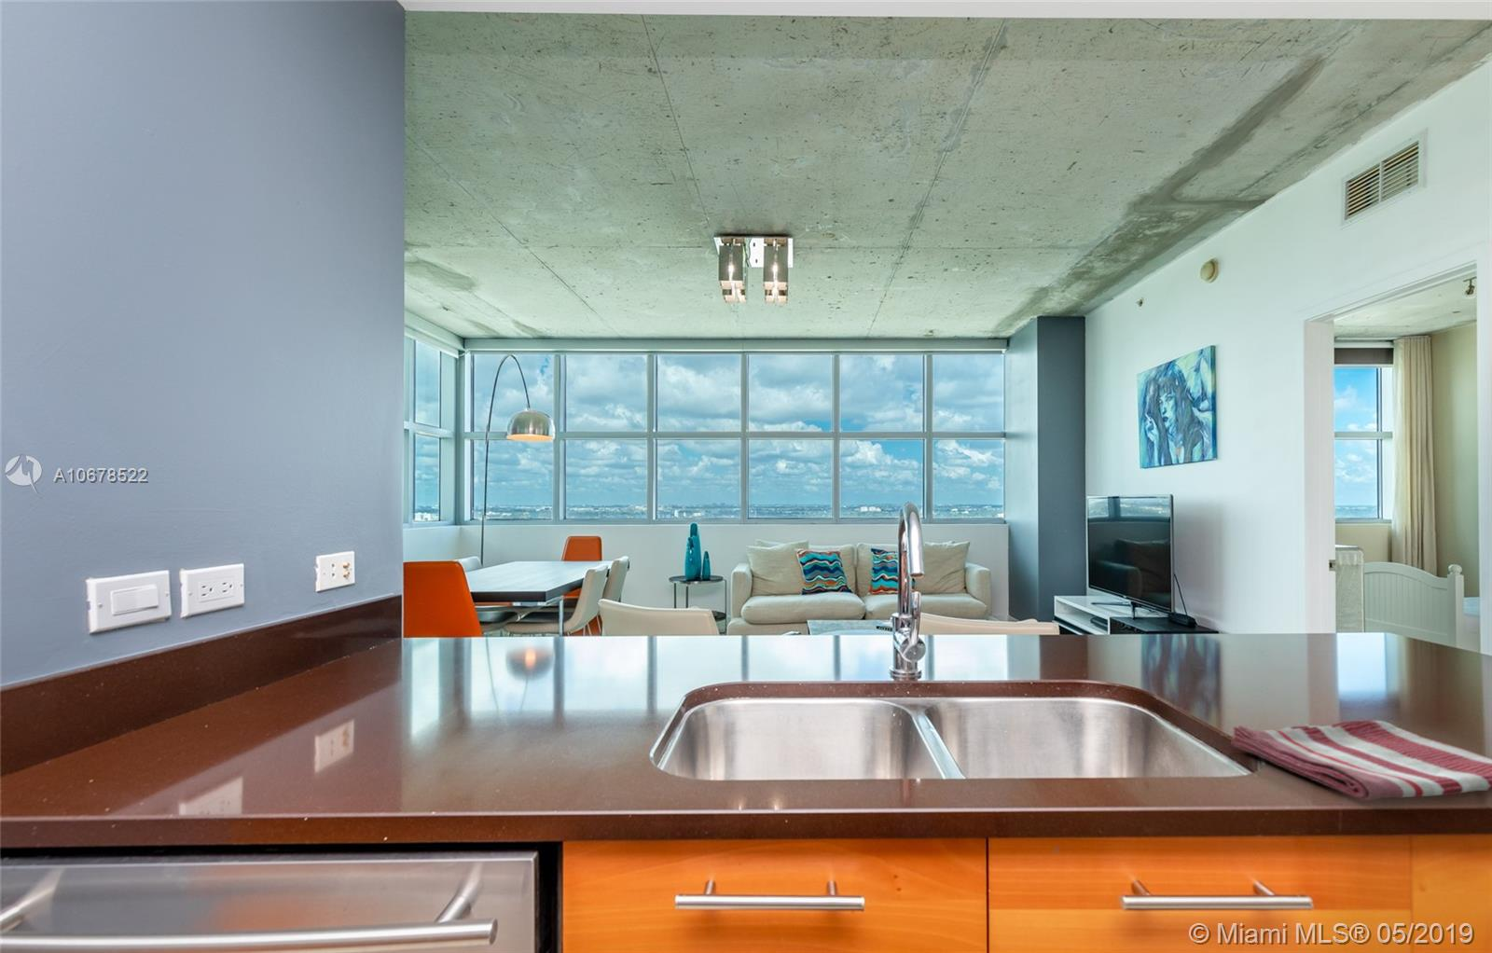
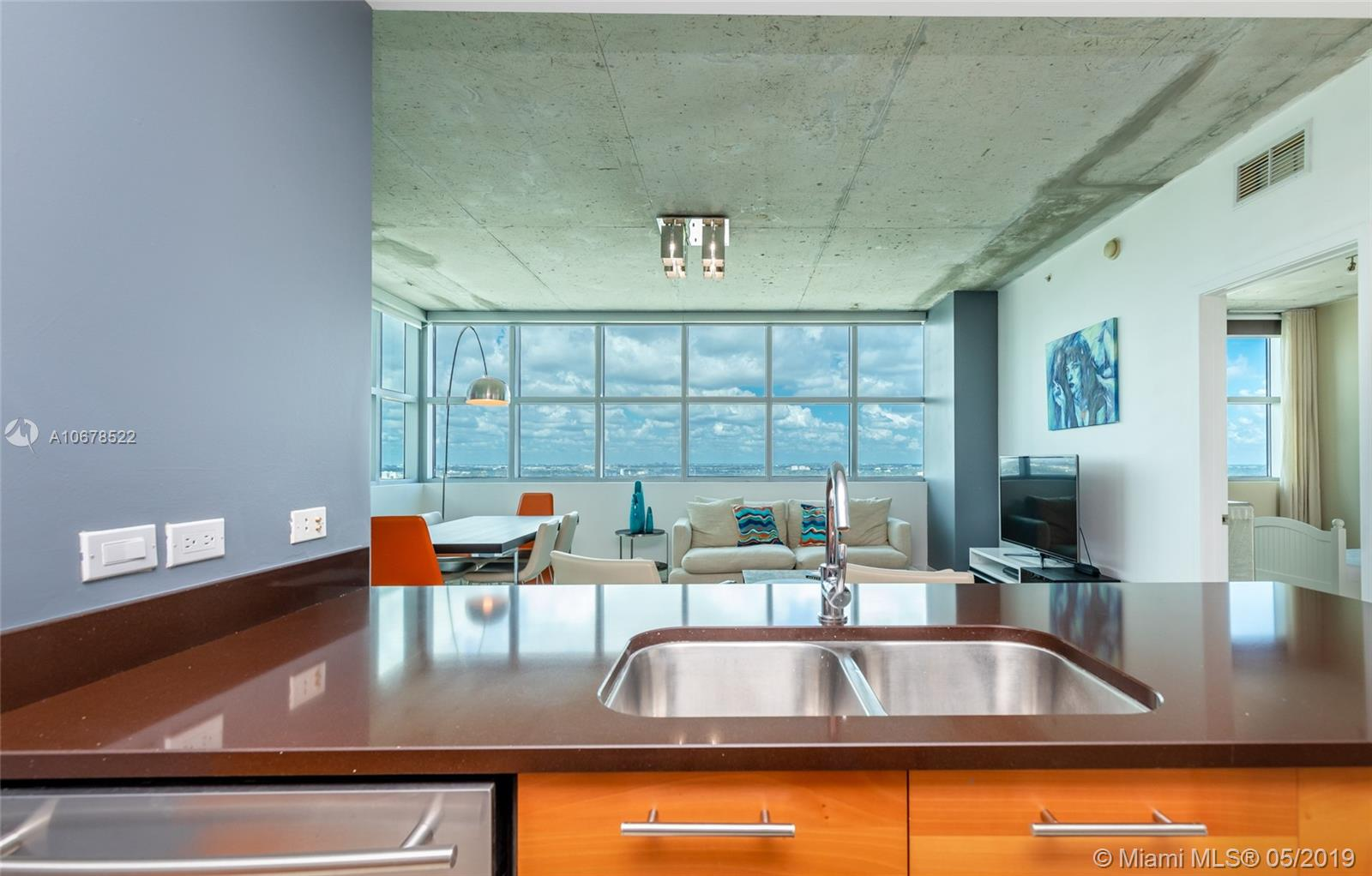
- dish towel (1377, 755)
